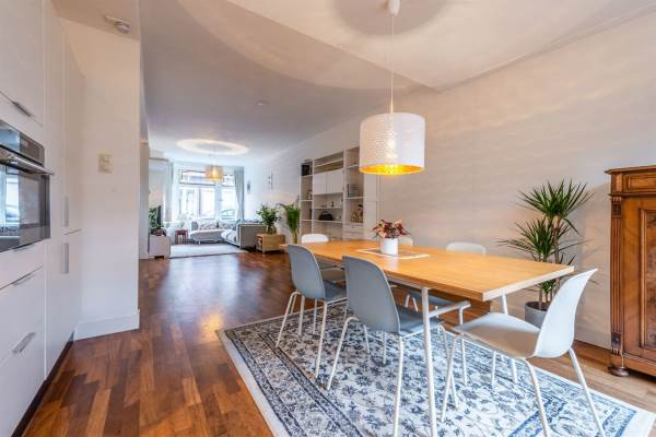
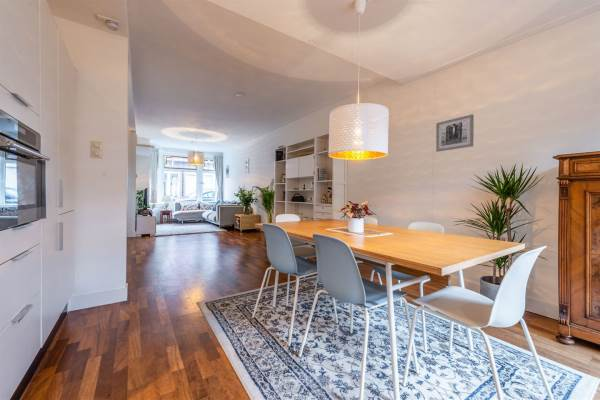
+ wall art (453, 134)
